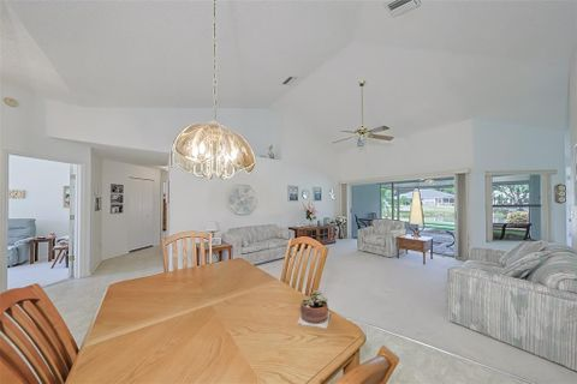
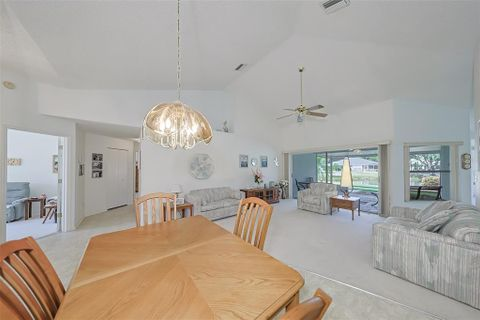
- succulent plant (314, 305)
